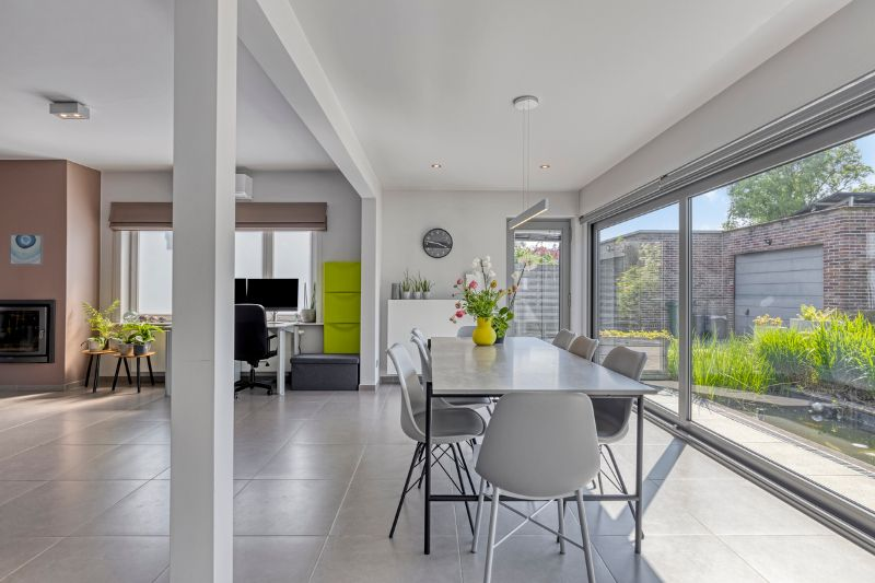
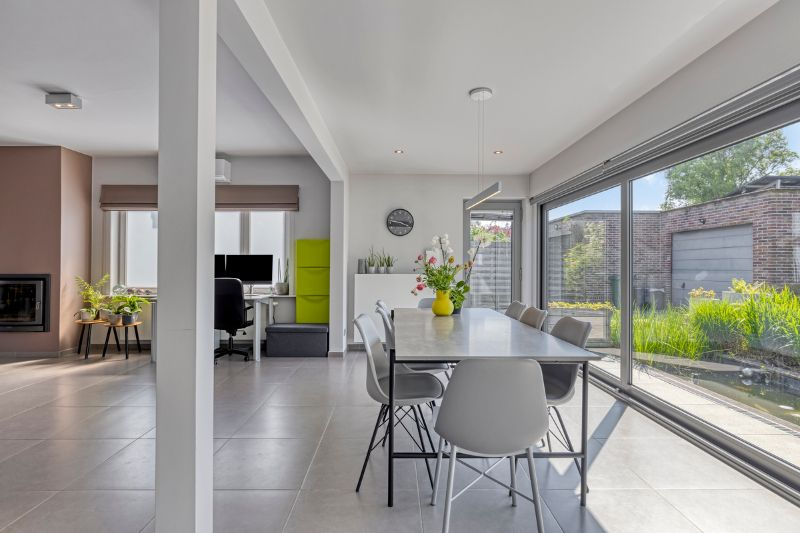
- wall art (26, 249)
